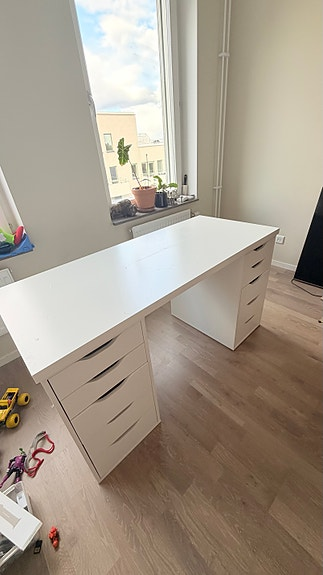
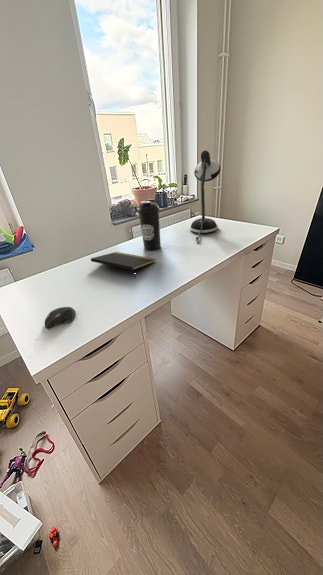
+ water bottle (150, 225)
+ notepad (123, 260)
+ desk lamp (203, 193)
+ computer mouse (59, 315)
